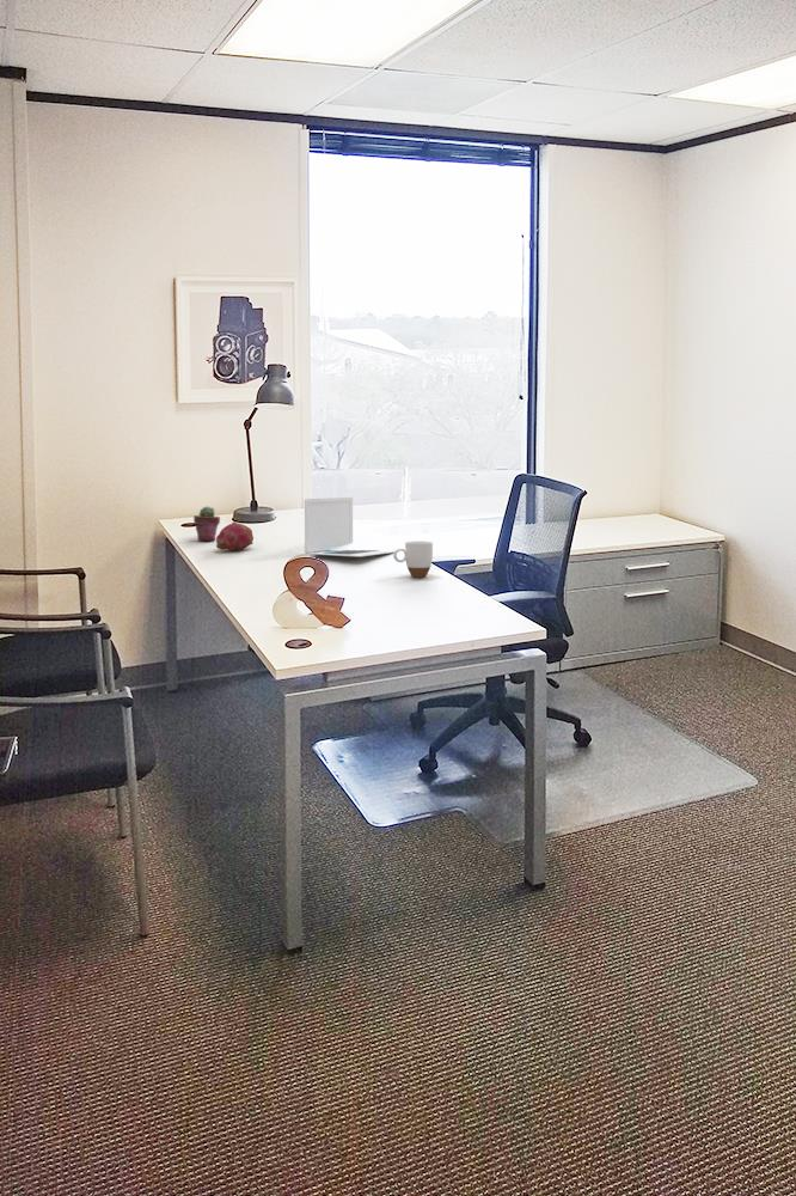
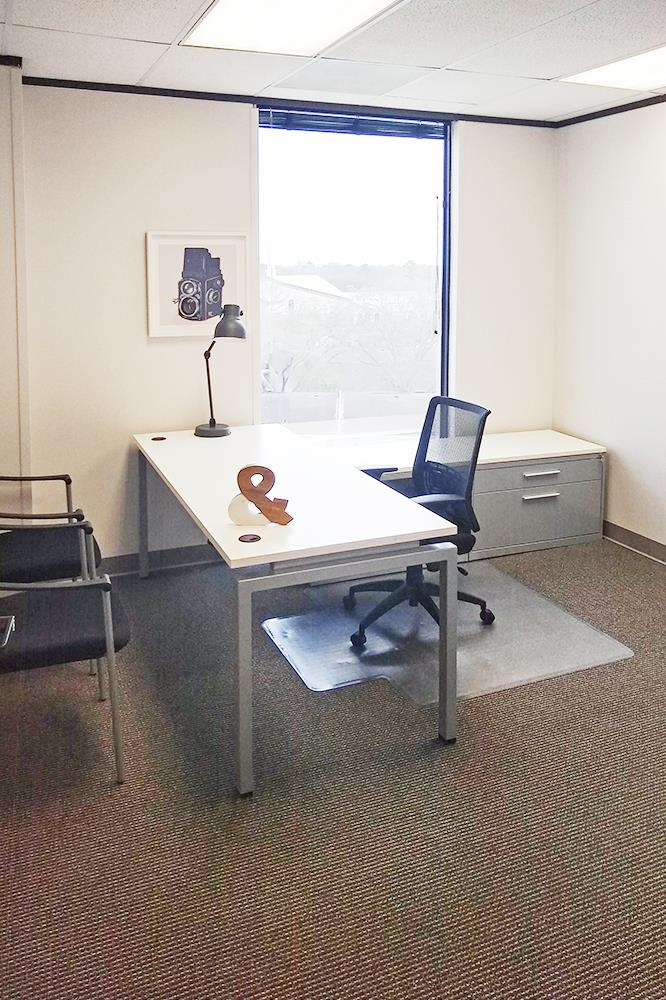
- mug (412, 559)
- fruit (234, 536)
- potted succulent (207, 523)
- laptop (351, 525)
